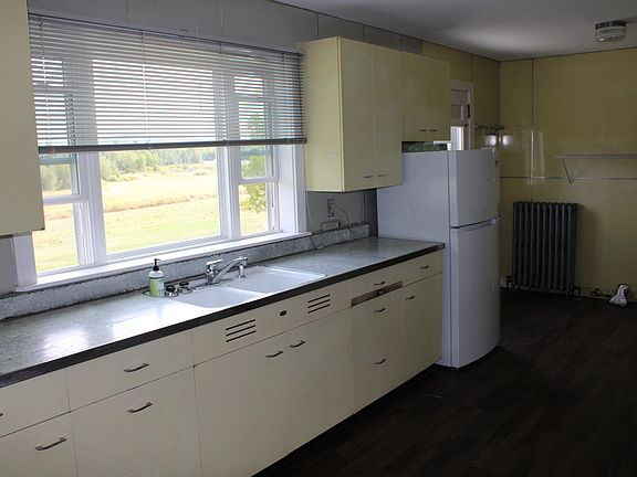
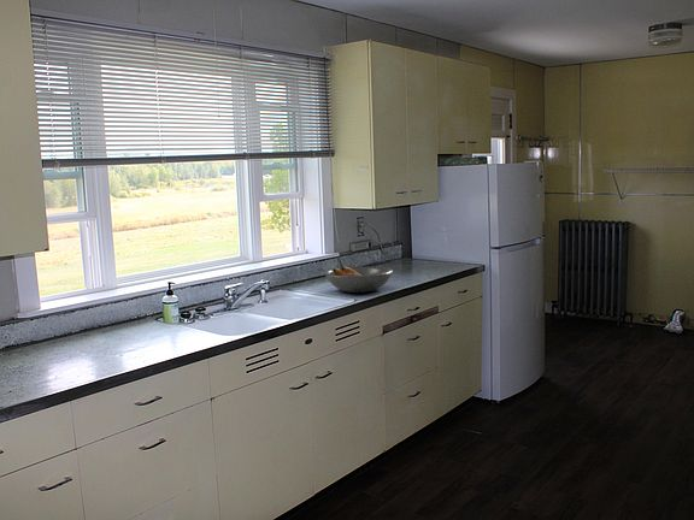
+ fruit bowl (359, 278)
